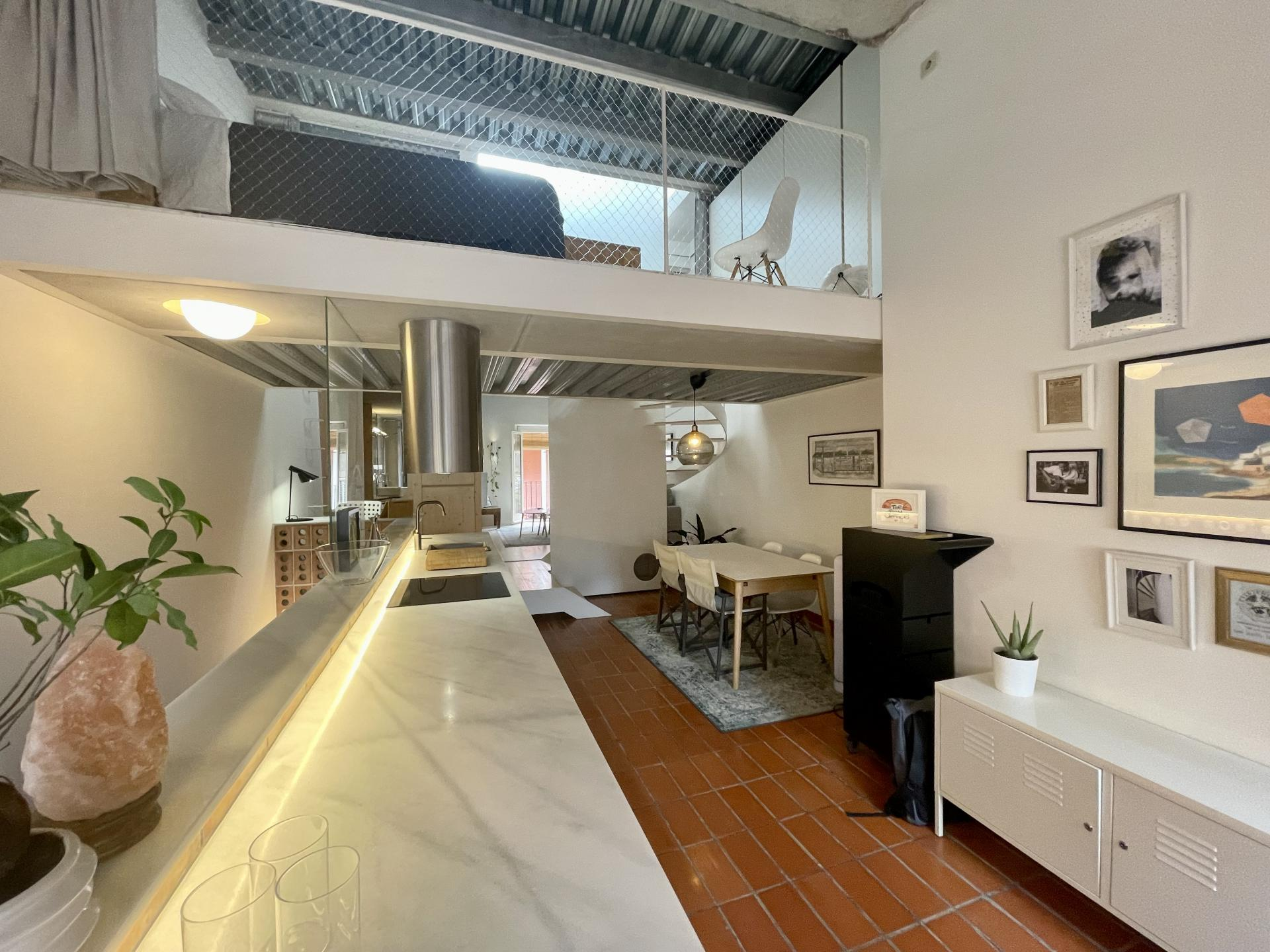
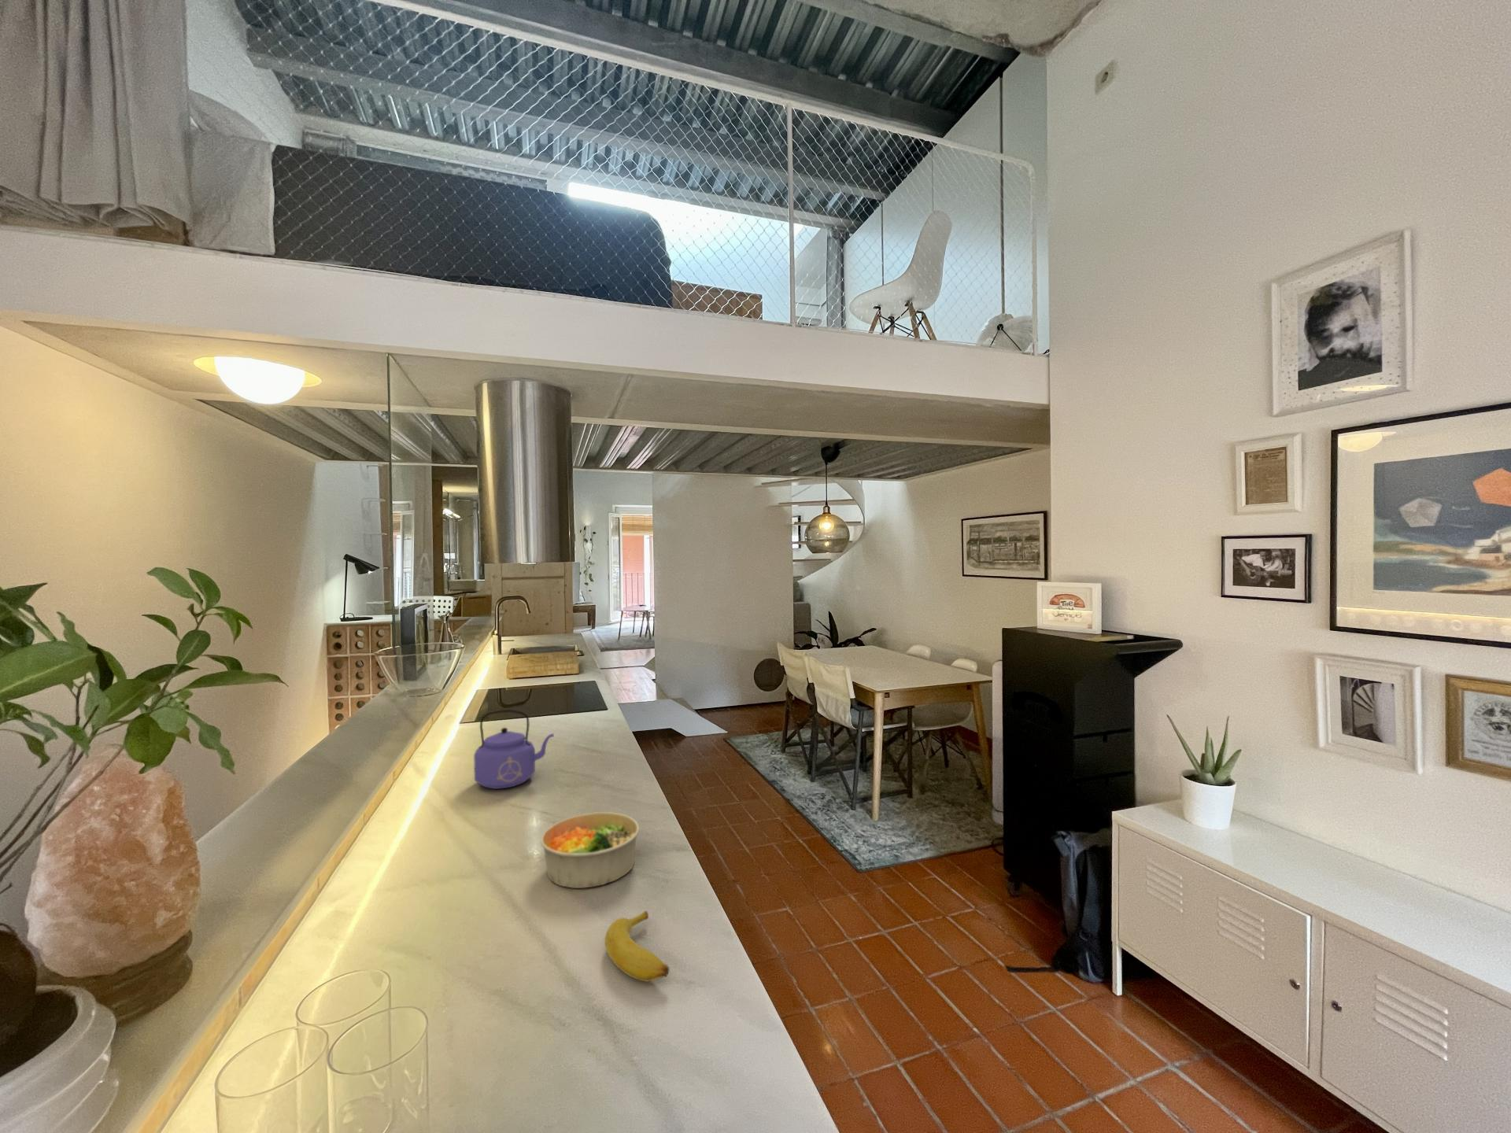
+ bowl (591, 847)
+ kettle (515, 745)
+ banana (640, 946)
